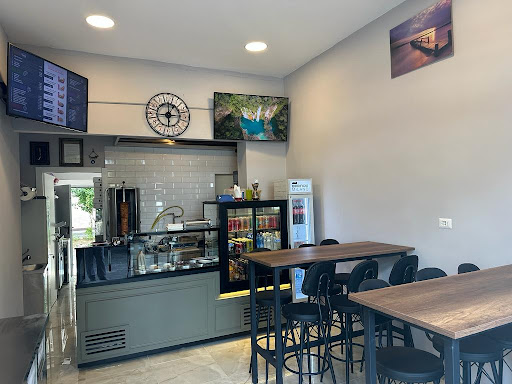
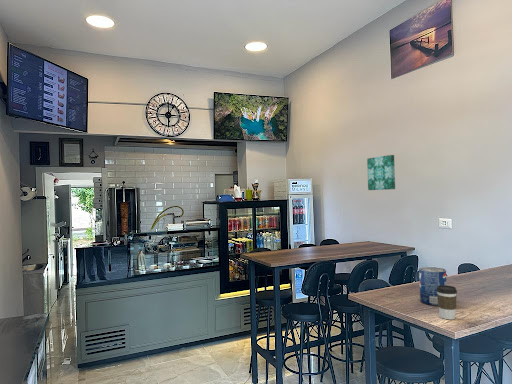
+ coffee cup (446, 302)
+ pop (432, 285)
+ wall art (380, 173)
